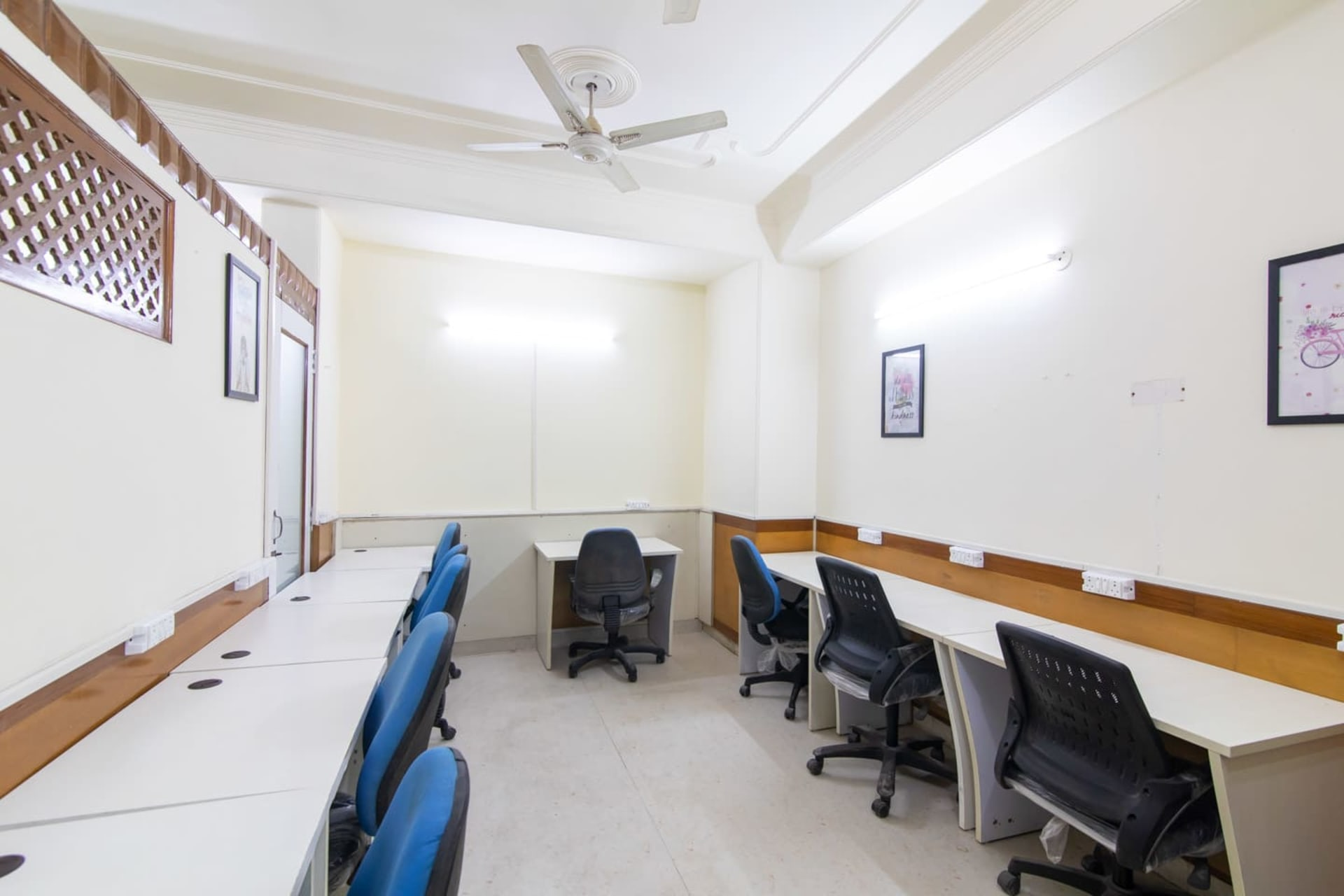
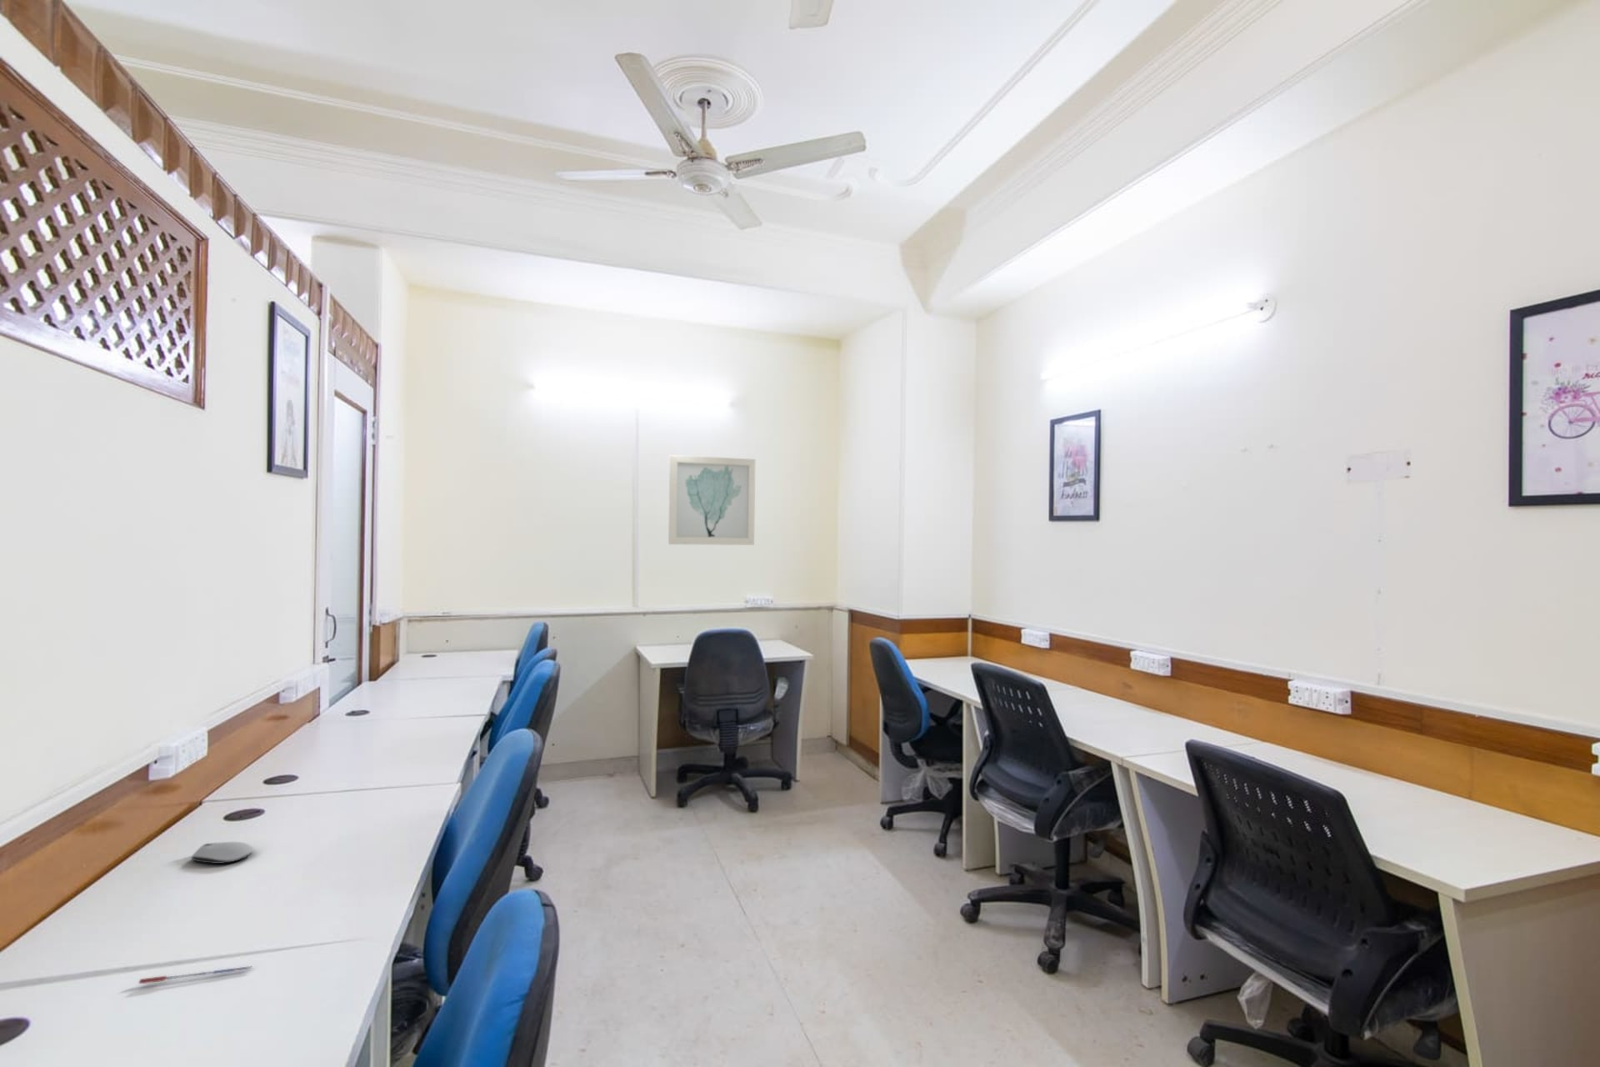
+ wall art (712, 500)
+ pen (196, 973)
+ computer mouse (224, 849)
